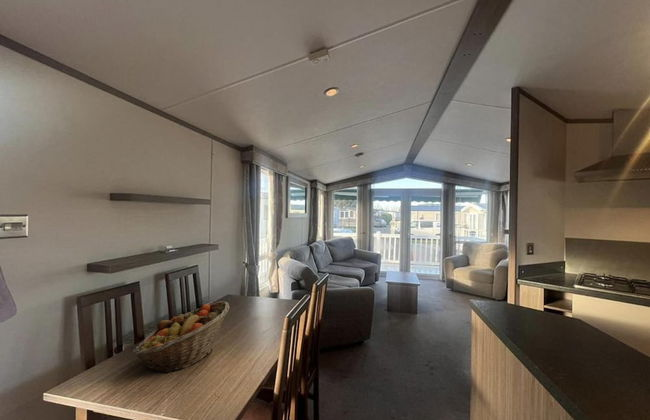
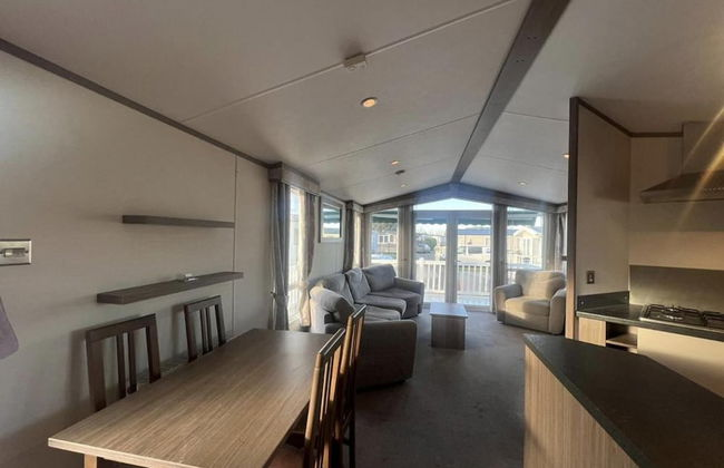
- fruit basket (186, 332)
